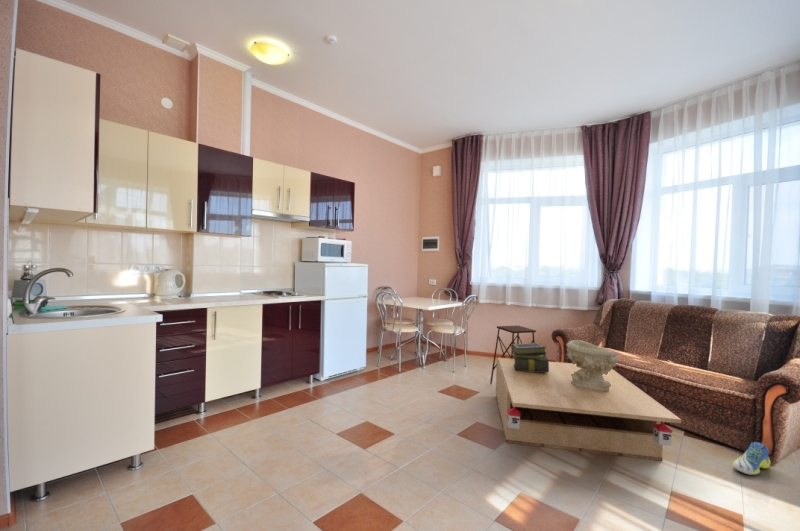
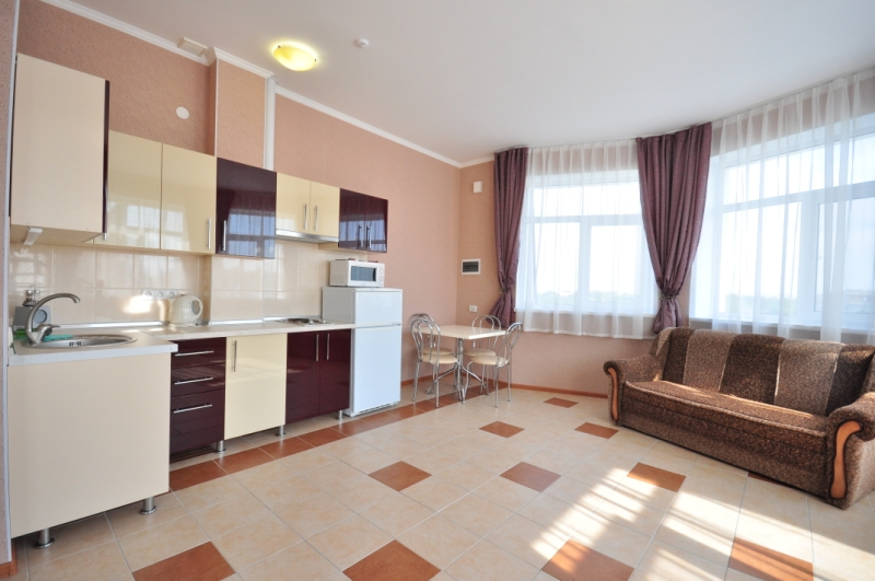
- decorative bowl (585, 363)
- stack of books (529, 356)
- side table (512, 358)
- coffee table (566, 404)
- sneaker (751, 455)
